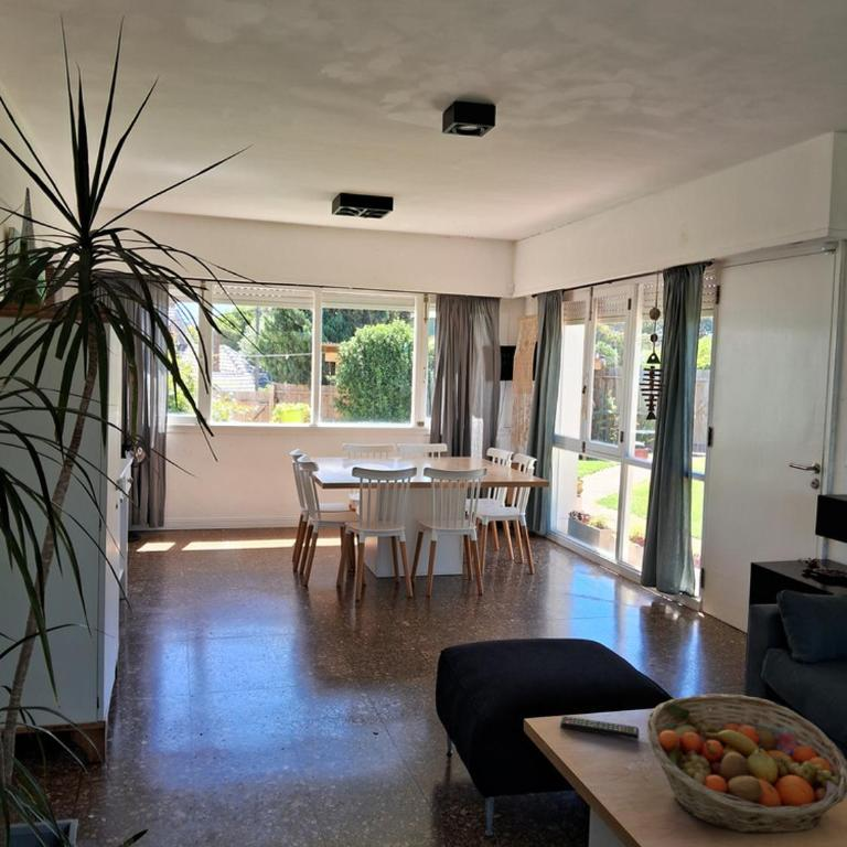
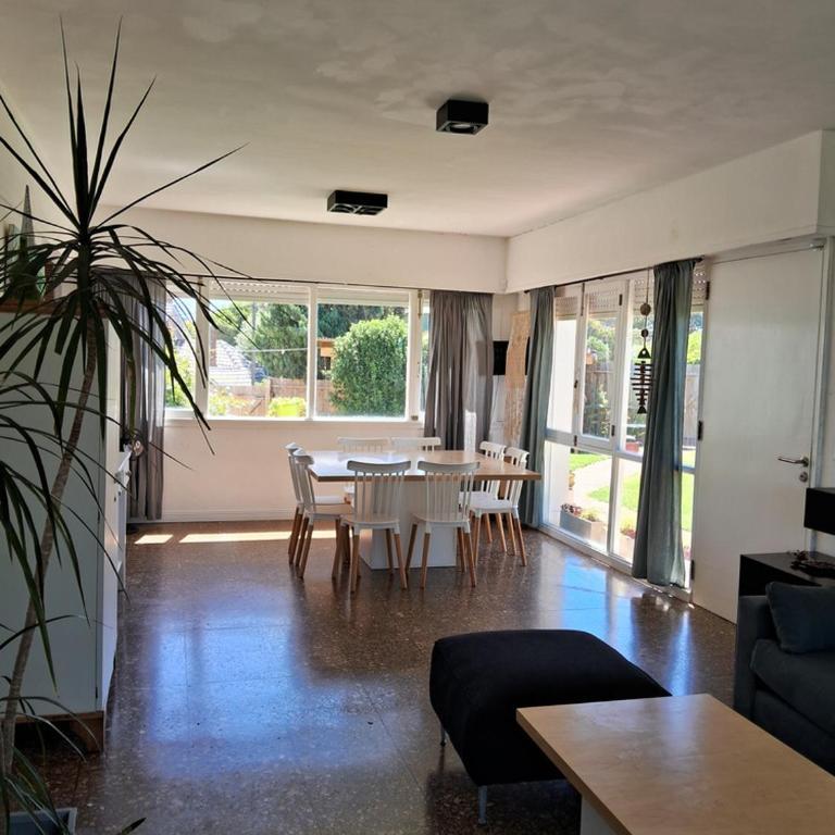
- remote control (599, 728)
- fruit basket (743, 761)
